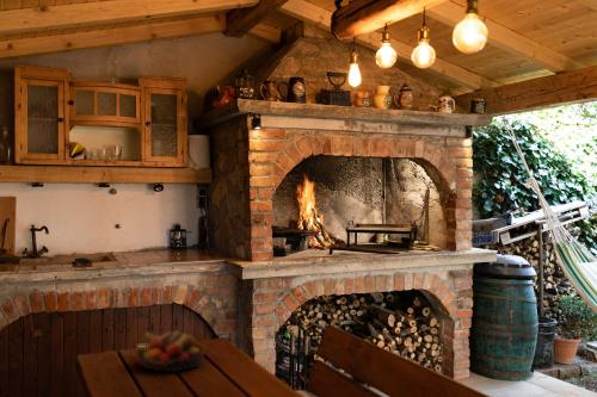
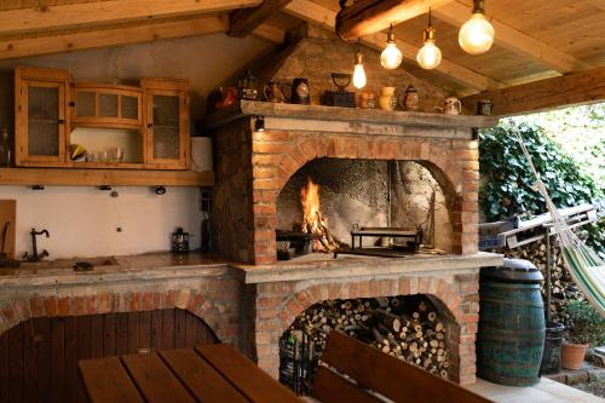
- fruit bowl (170, 348)
